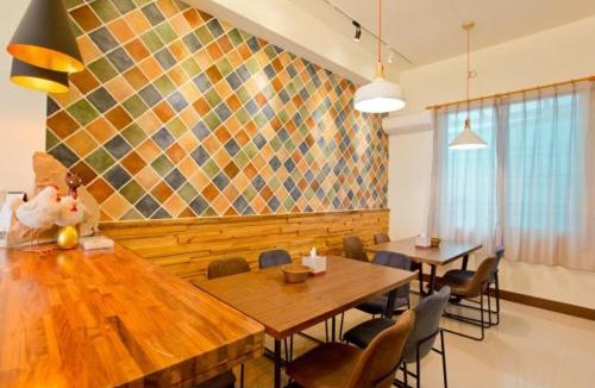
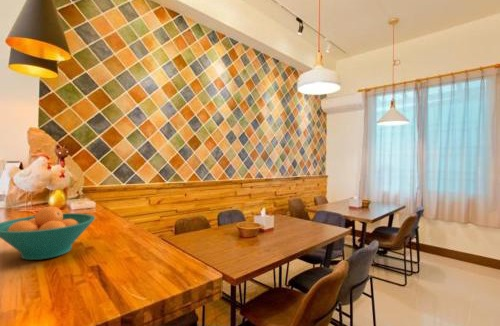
+ fruit bowl (47, 230)
